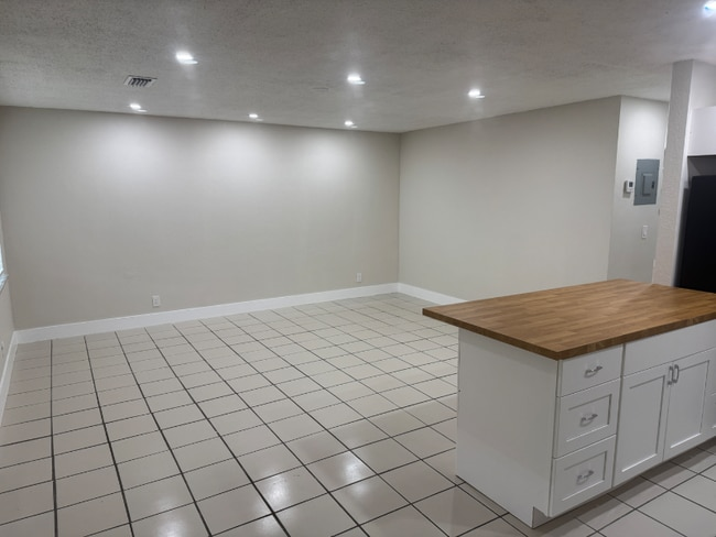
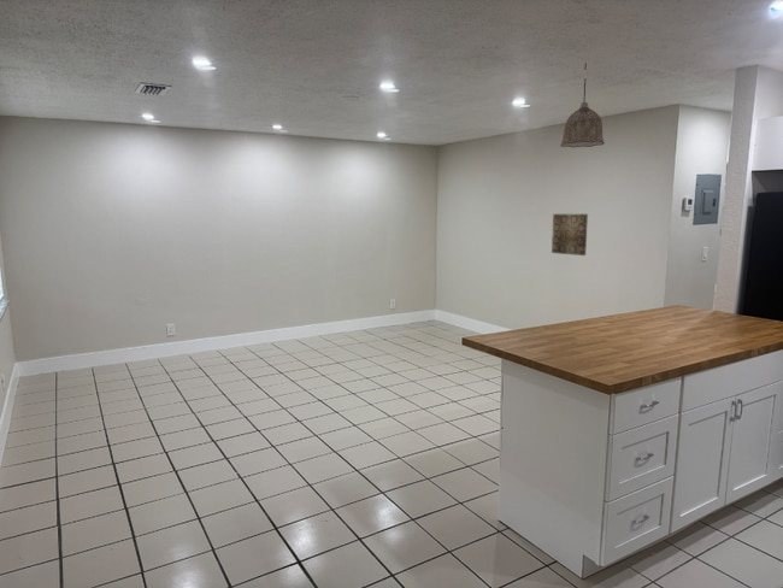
+ pendant lamp (583, 104)
+ wall art (569, 234)
